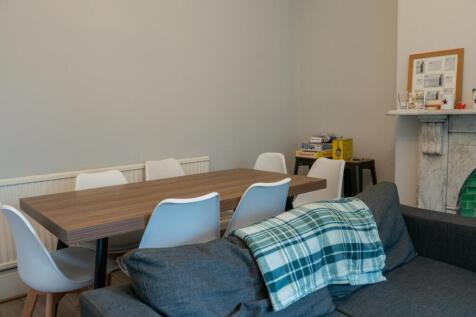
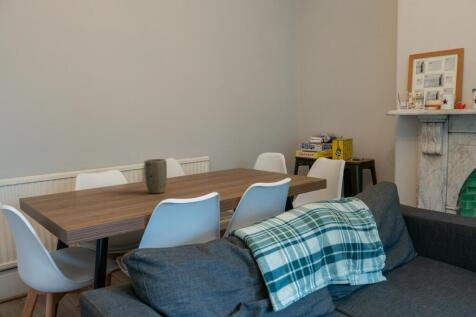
+ plant pot (156, 176)
